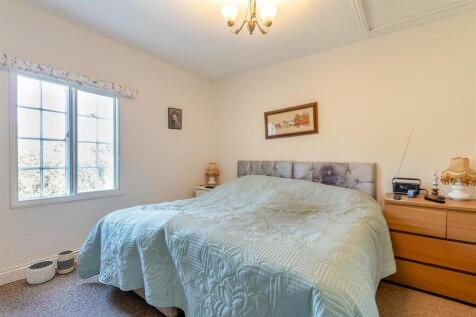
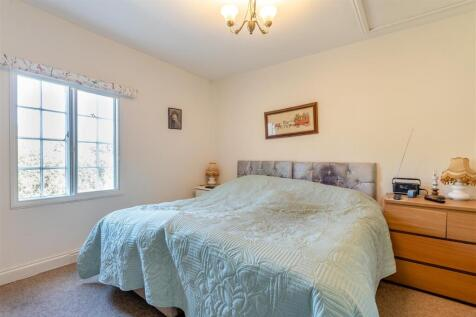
- waste basket (51, 265)
